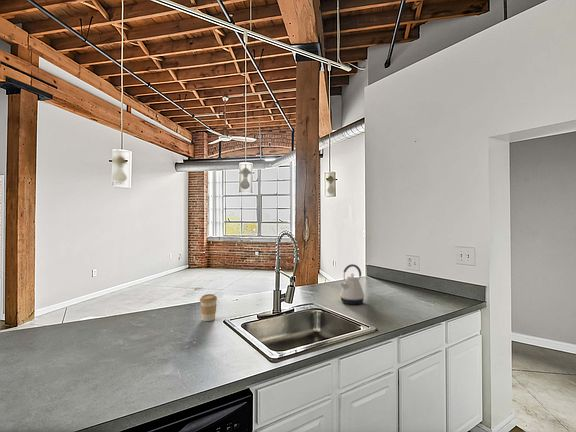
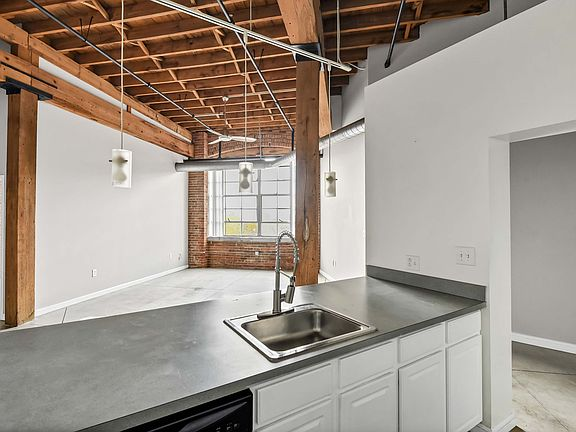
- kettle (351, 283)
- coffee cup (208, 307)
